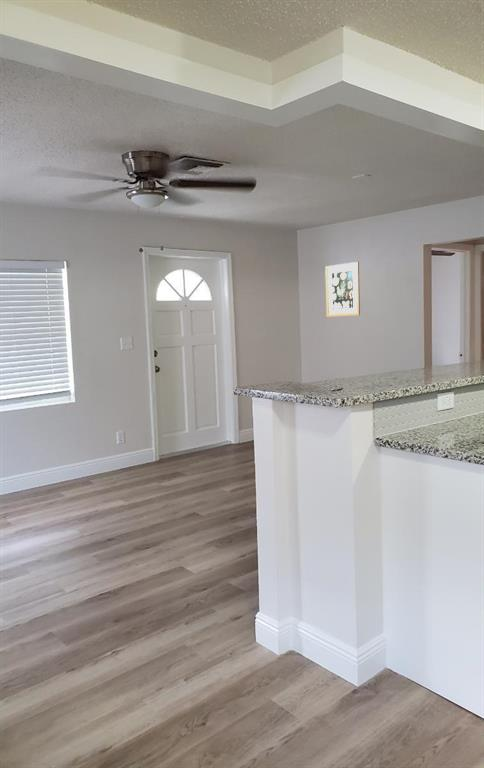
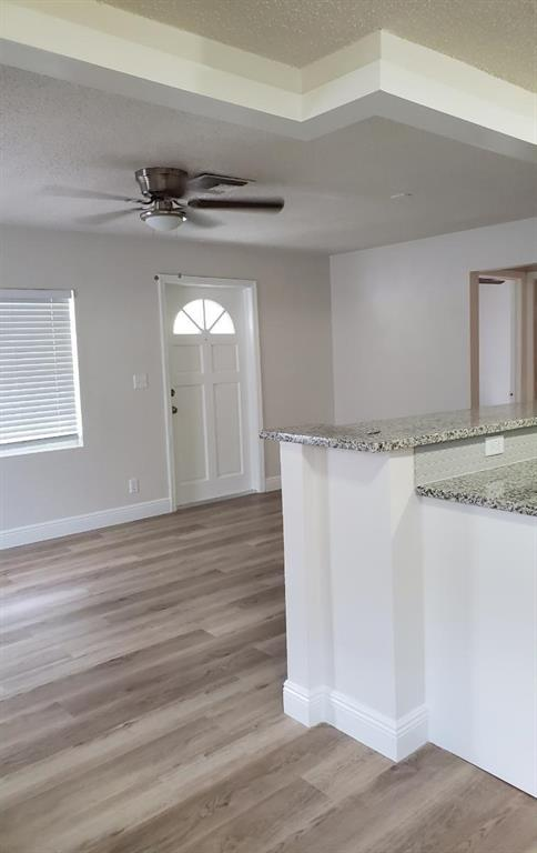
- wall art (342, 290)
